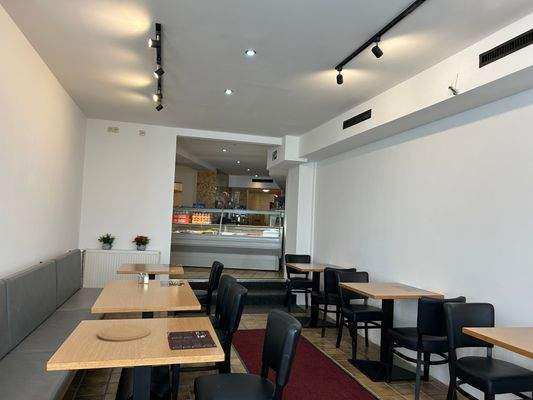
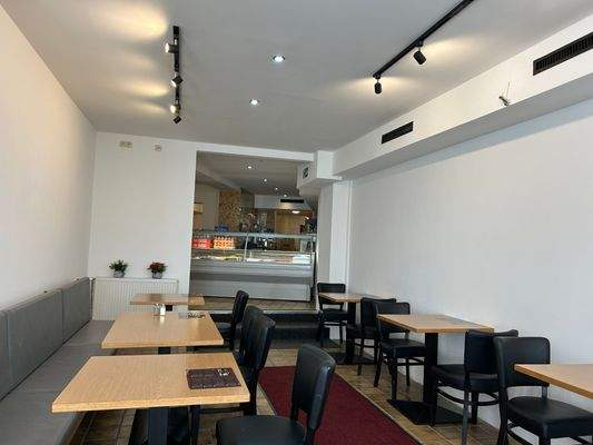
- plate (124, 331)
